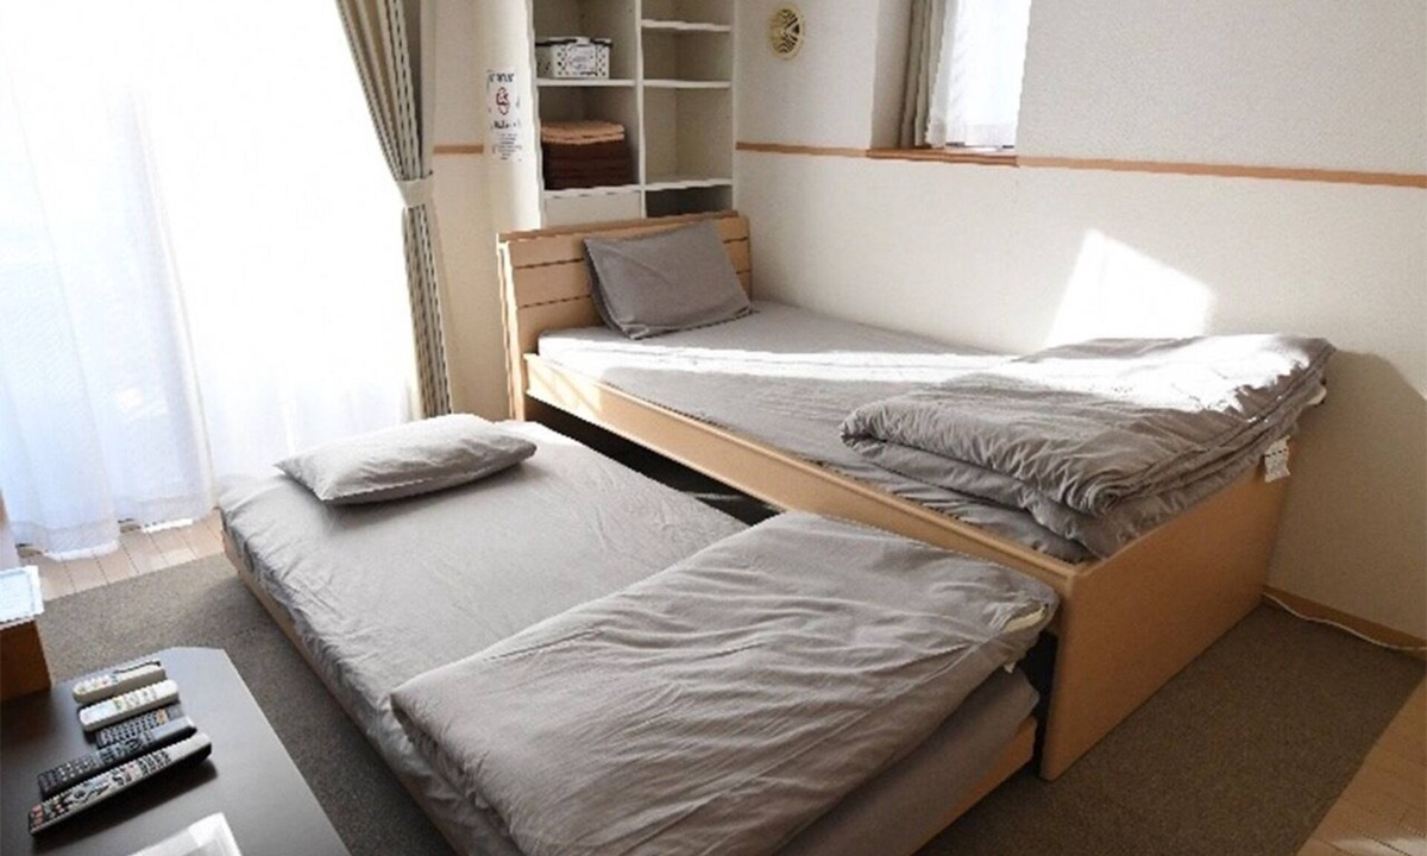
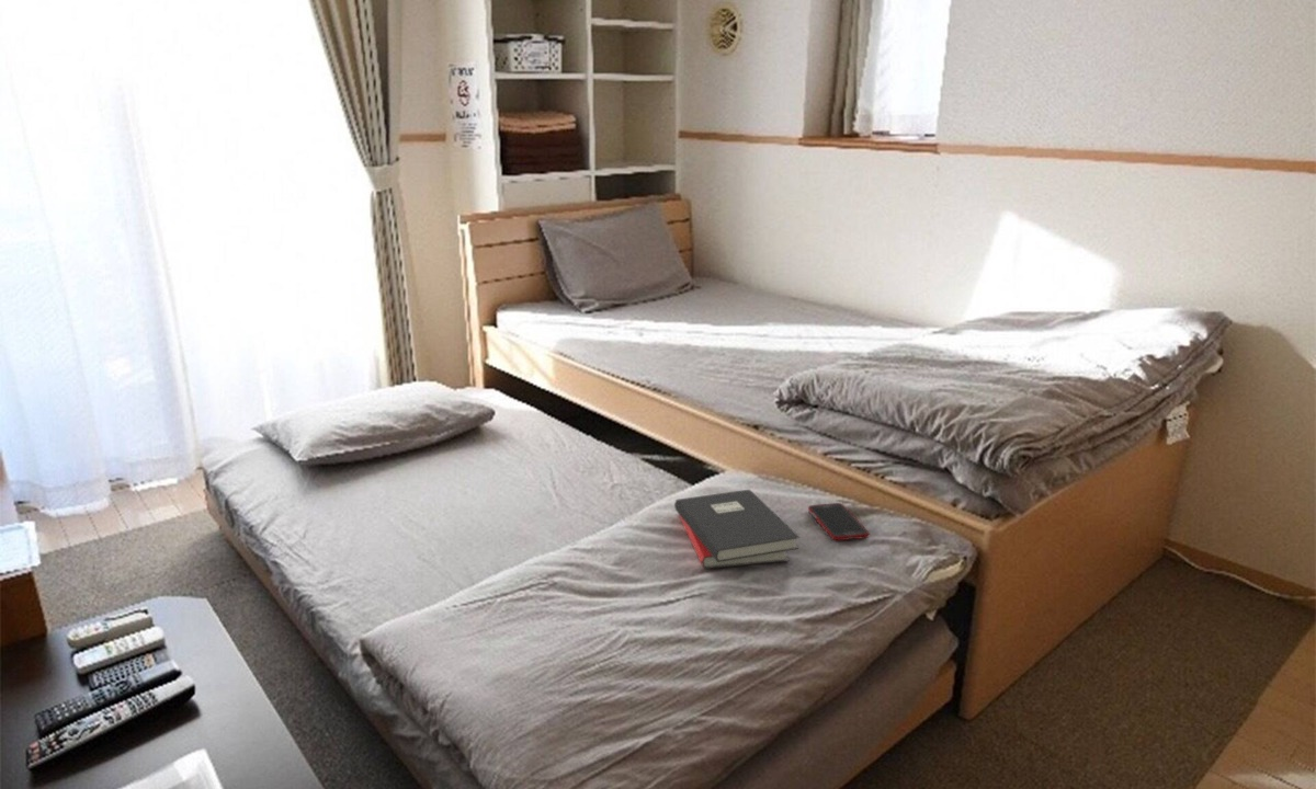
+ cell phone (837, 521)
+ hardback book (733, 528)
